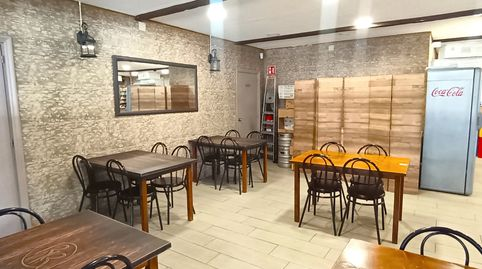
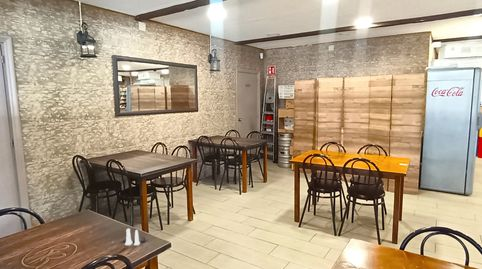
+ salt and pepper shaker set (135, 234)
